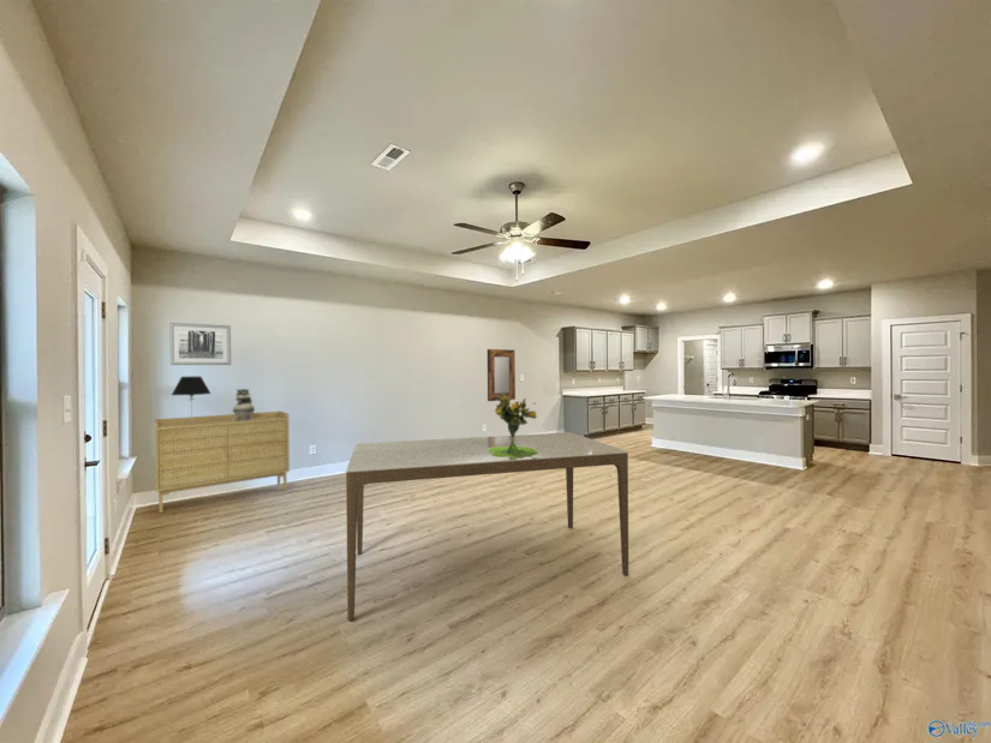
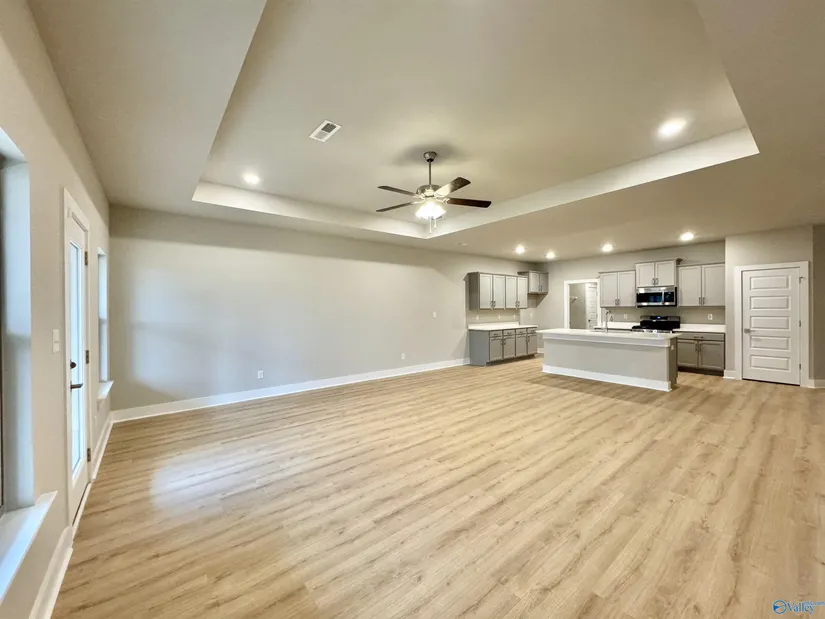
- sideboard (225, 456)
- decorative urn (243, 403)
- dining table (482, 474)
- table lamp (191, 400)
- bouquet (515, 421)
- wall art (201, 344)
- home mirror (501, 375)
